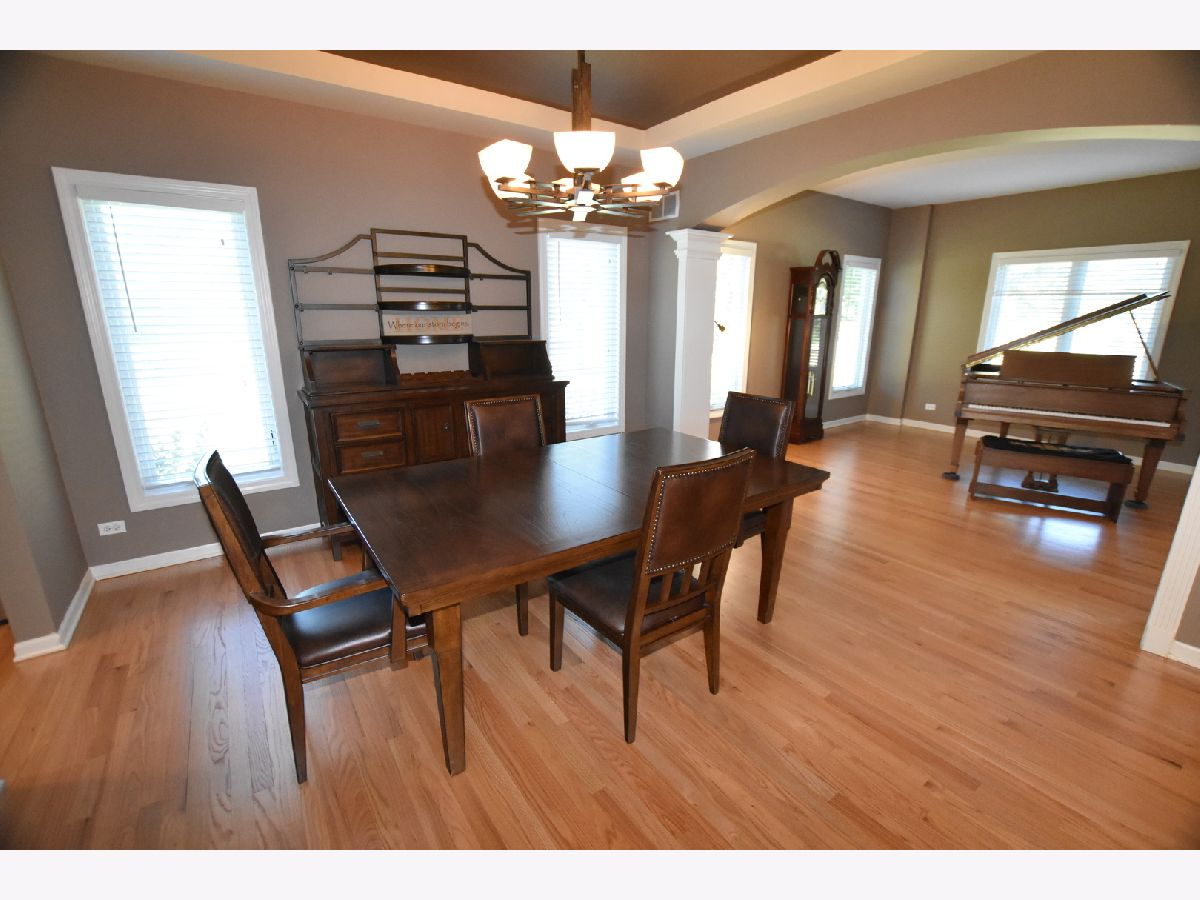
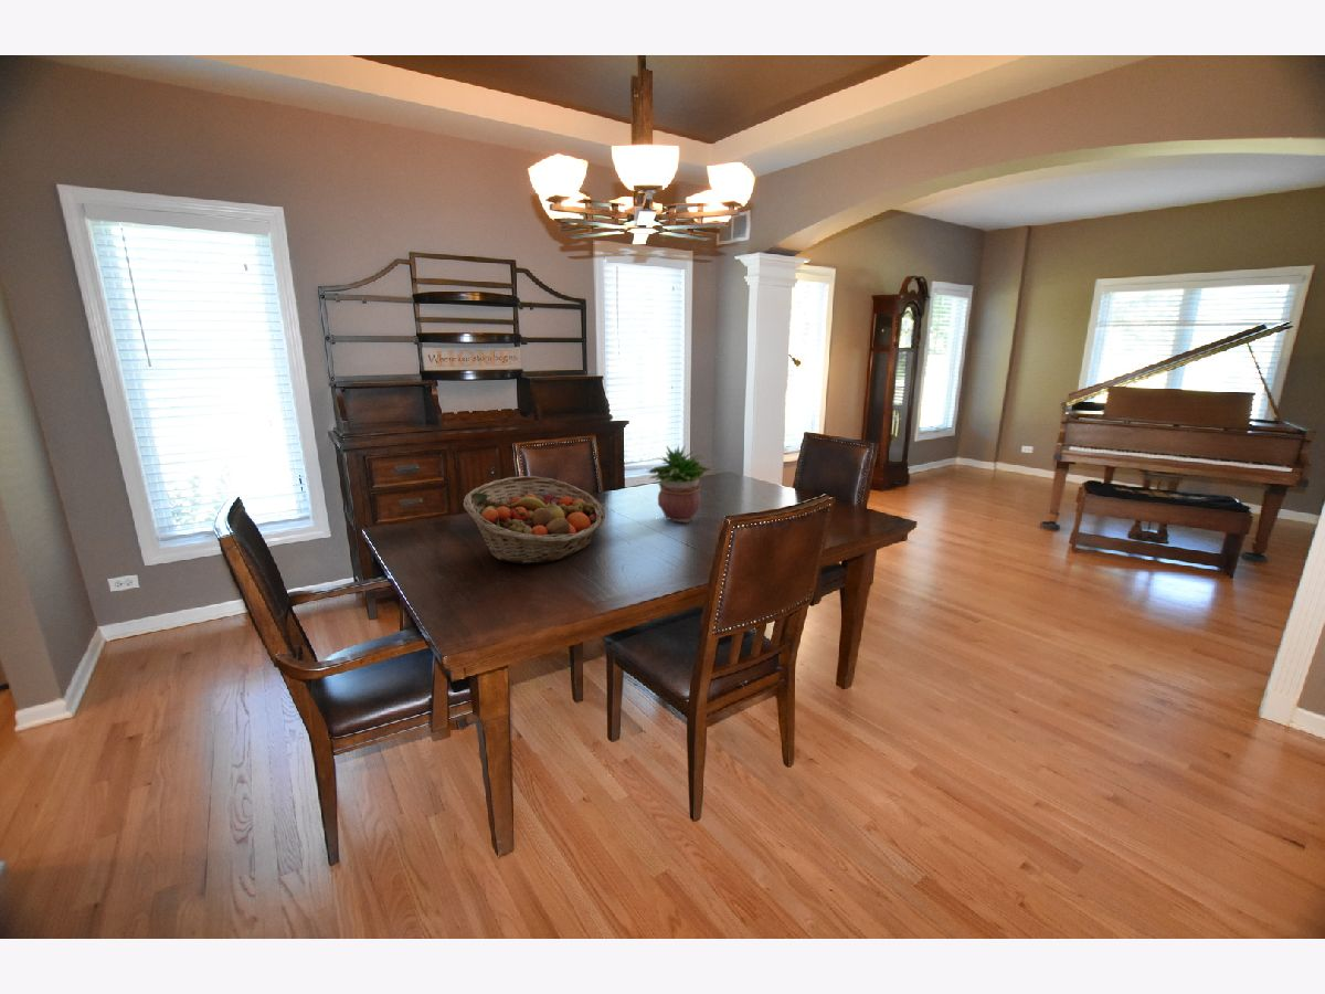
+ fruit basket (538, 517)
+ potted plant (680, 483)
